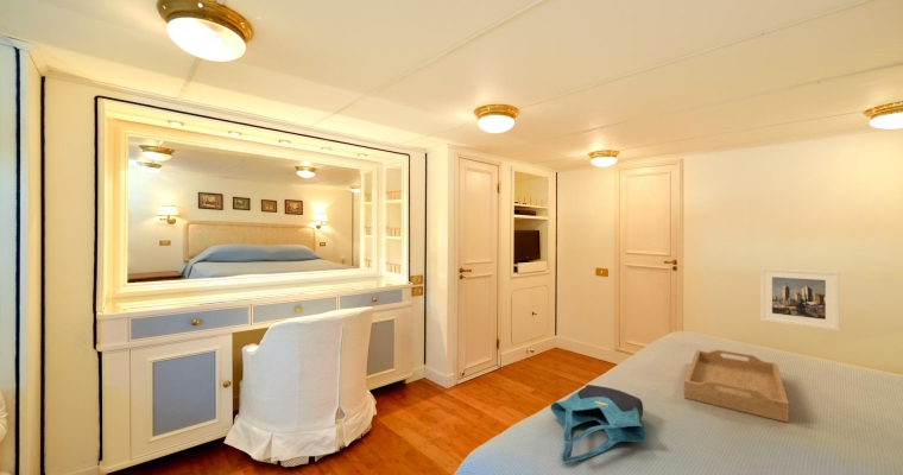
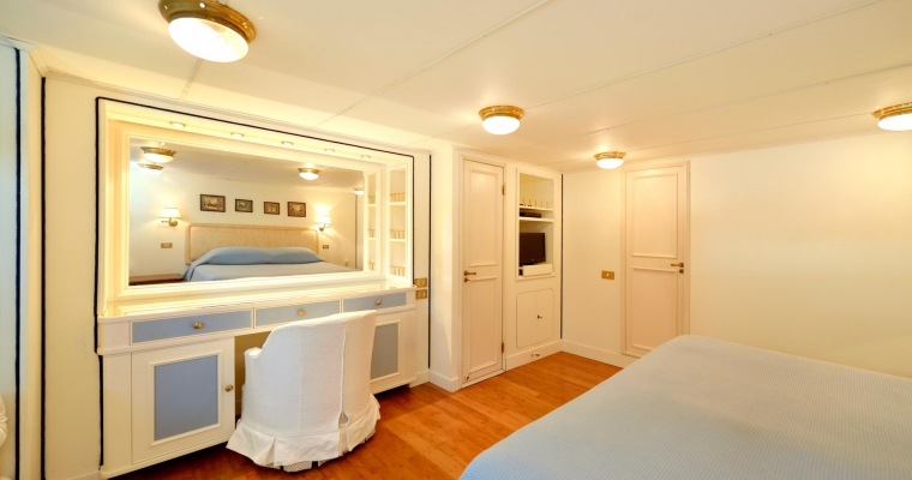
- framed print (797, 297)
- tote bag (593, 419)
- serving tray (733, 376)
